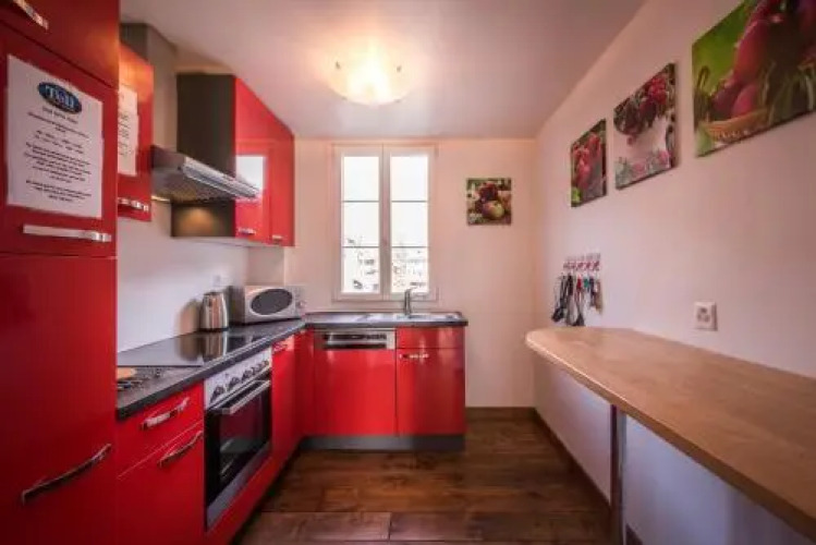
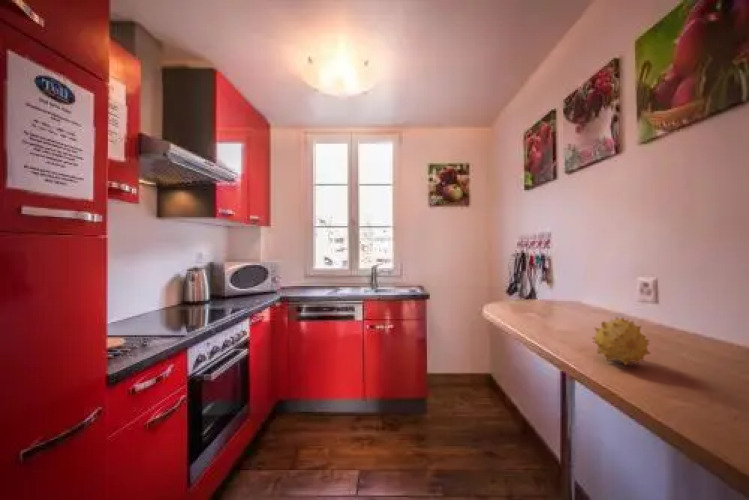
+ fruit (618, 338)
